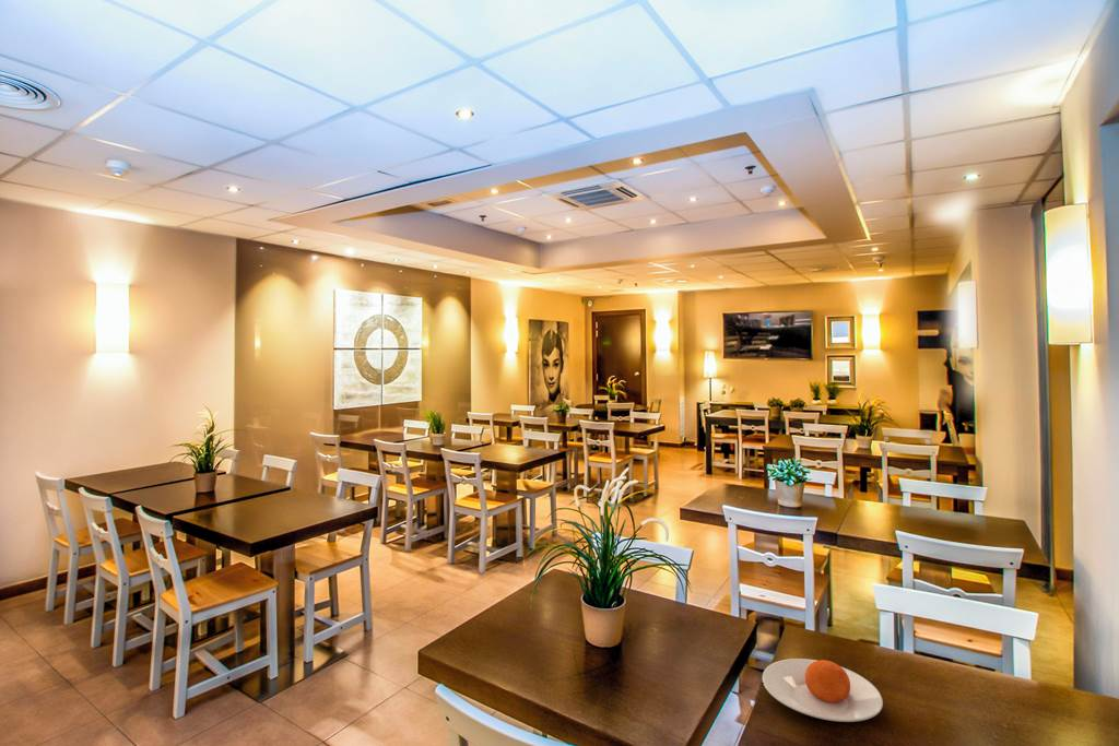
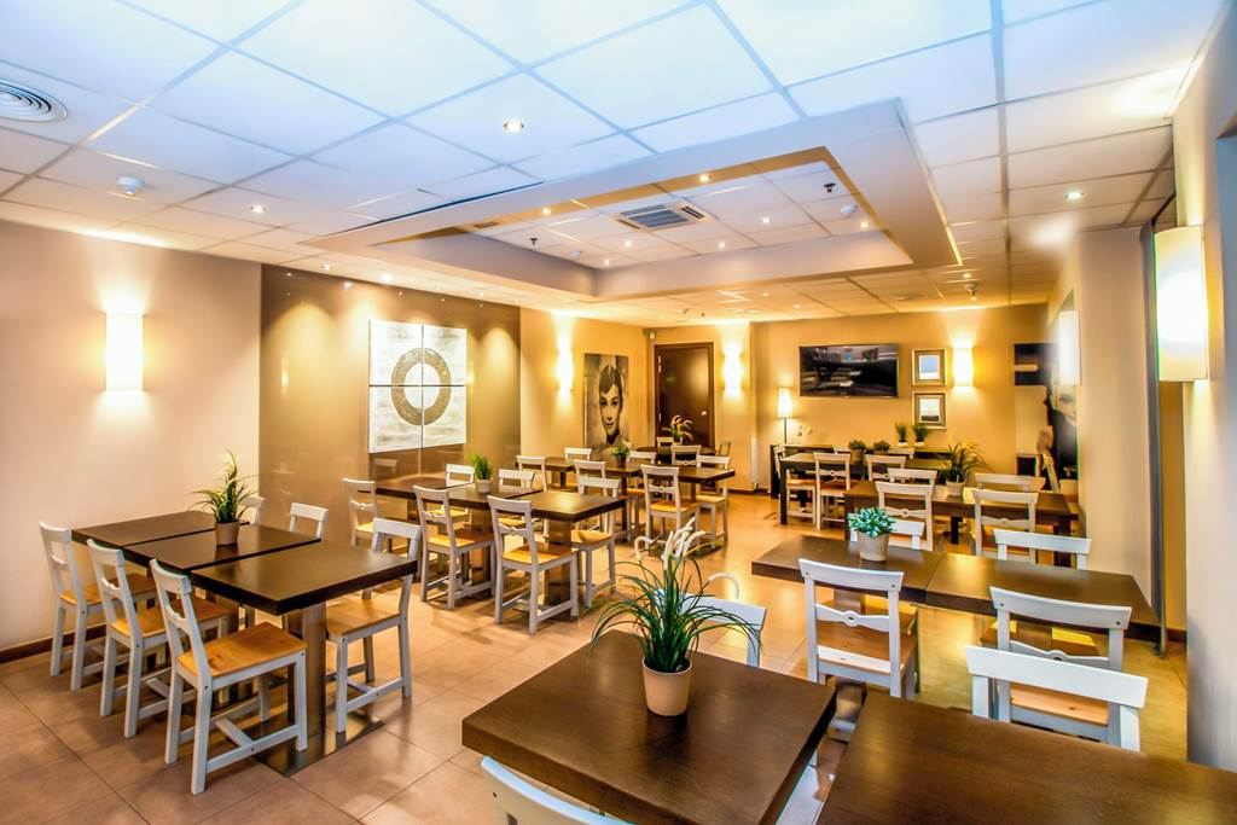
- plate (820, 683)
